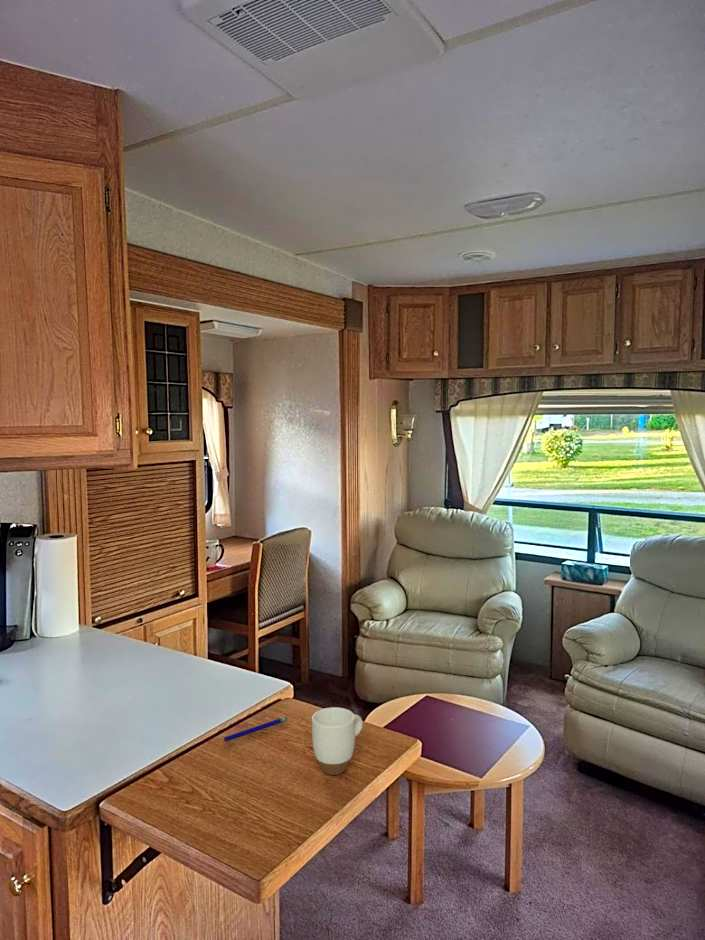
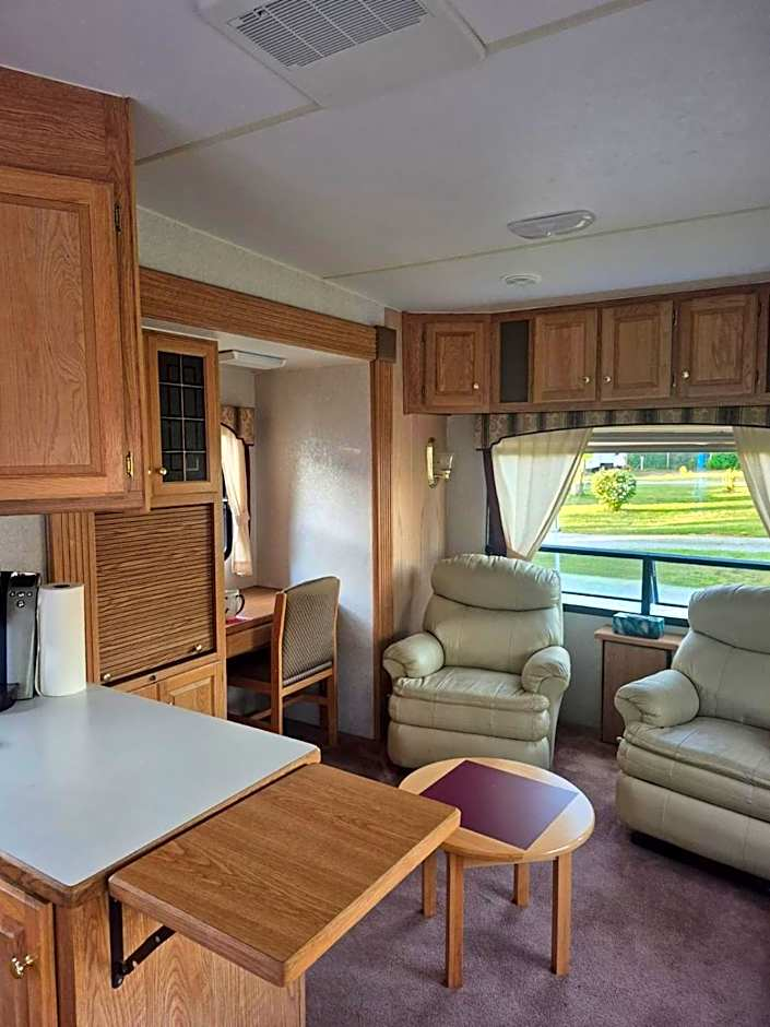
- mug (340, 739)
- pen (256, 728)
